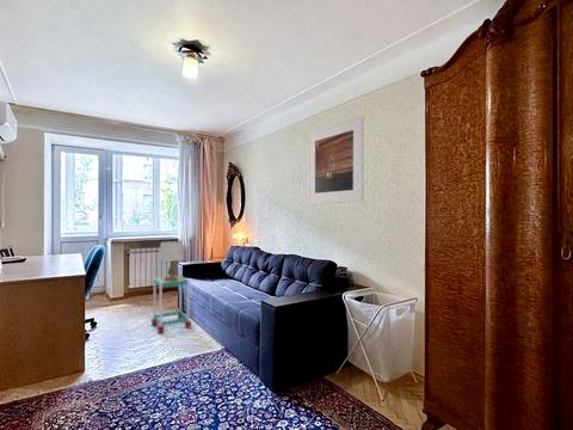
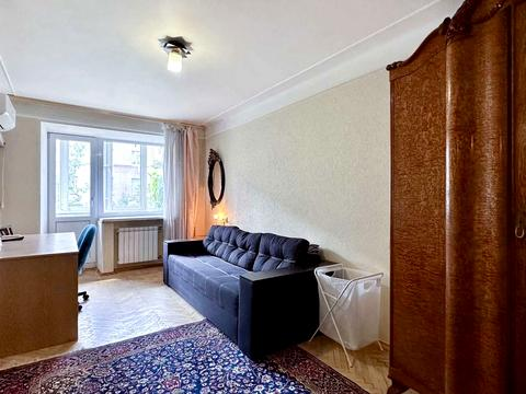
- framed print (333, 164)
- side table (179, 302)
- table lamp (171, 260)
